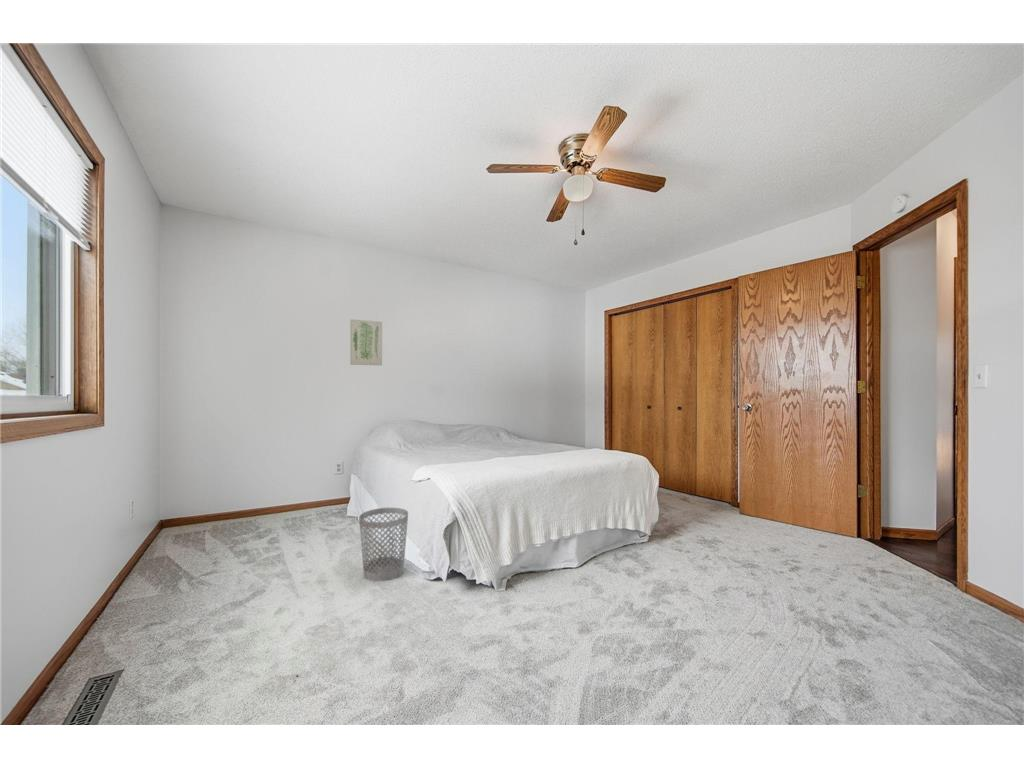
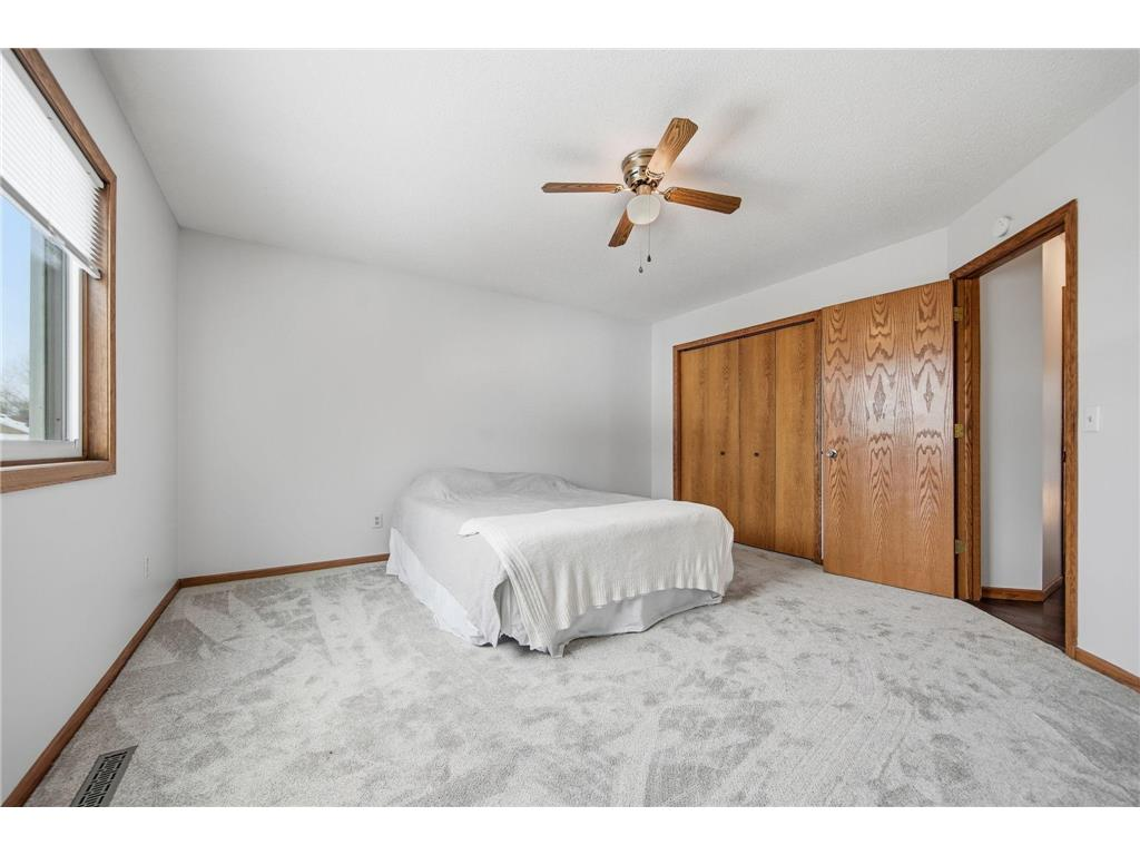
- wastebasket (384, 543)
- wall art (366, 342)
